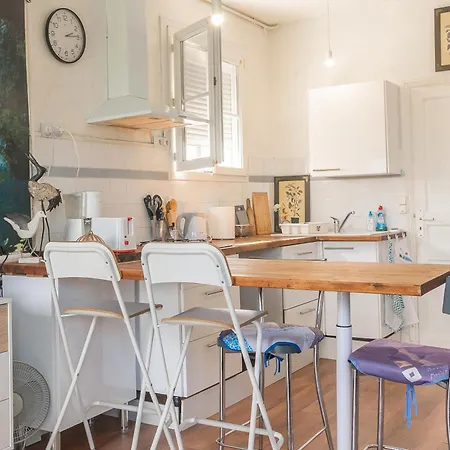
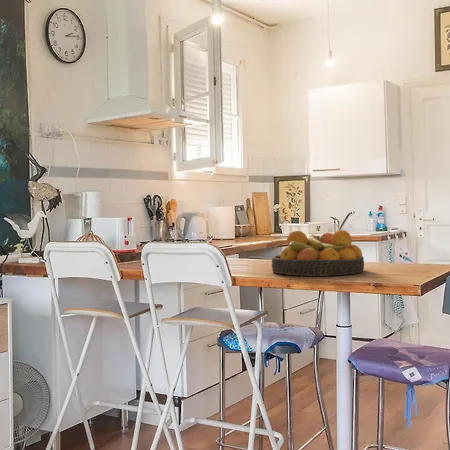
+ fruit bowl (317, 250)
